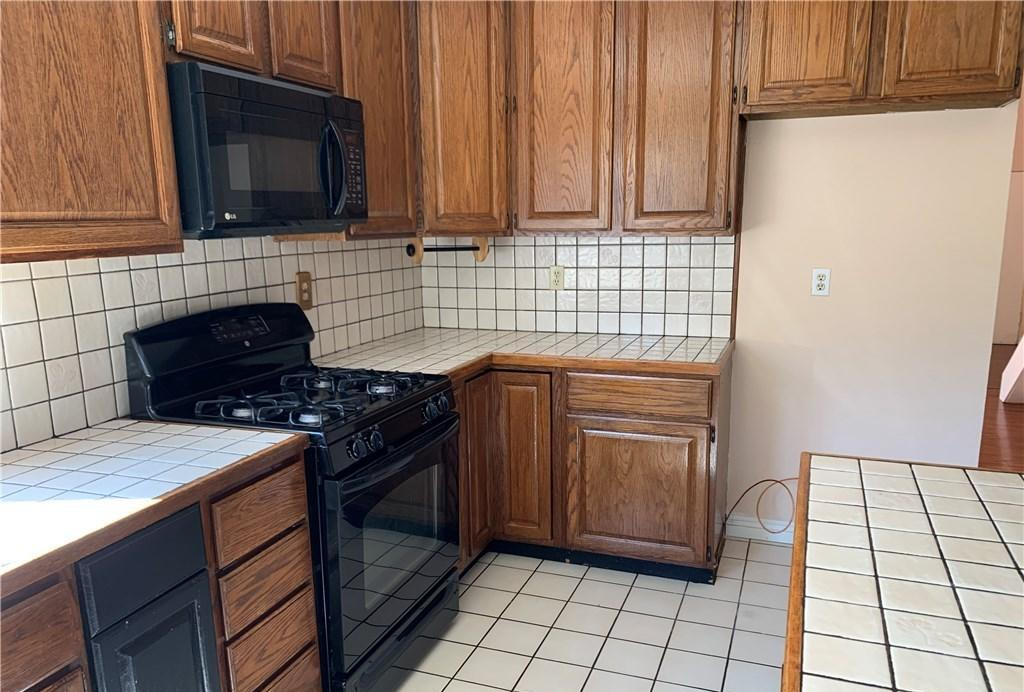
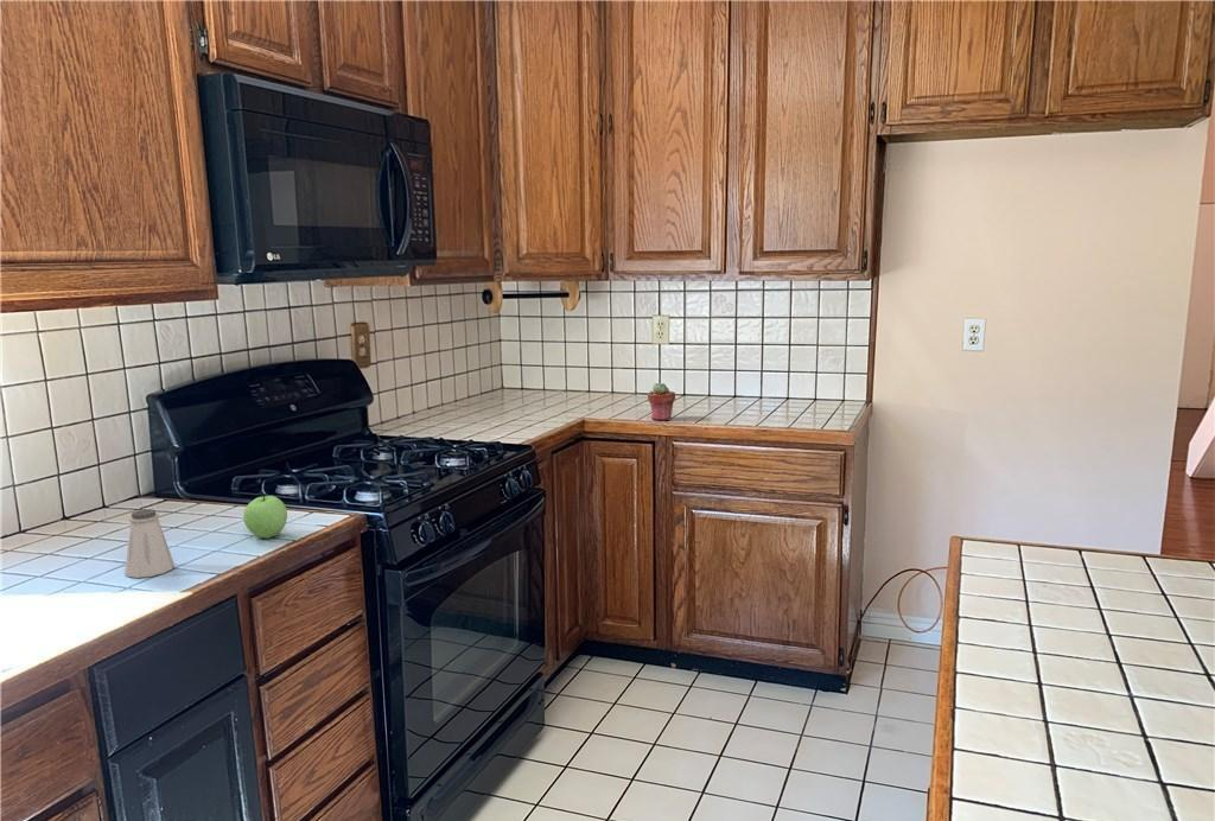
+ saltshaker (146, 540)
+ potted succulent (661, 400)
+ apple (265, 515)
